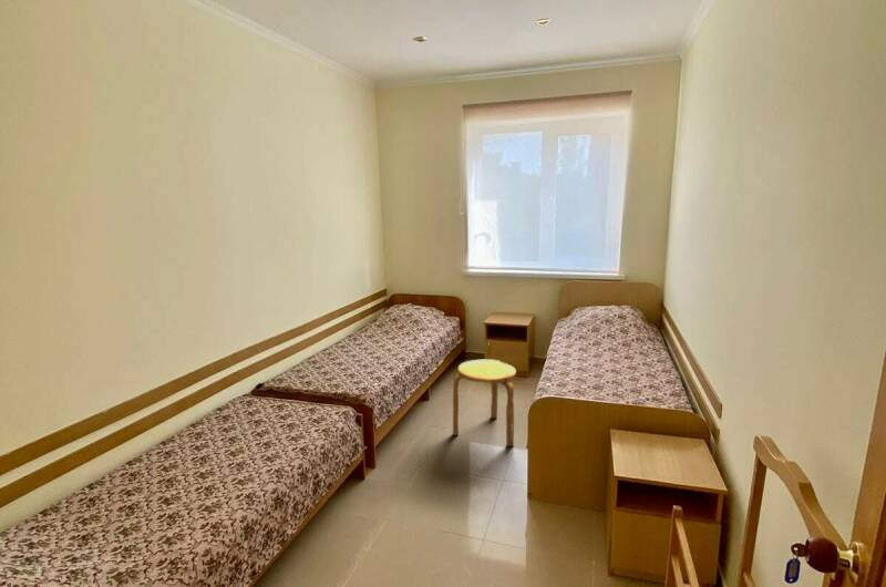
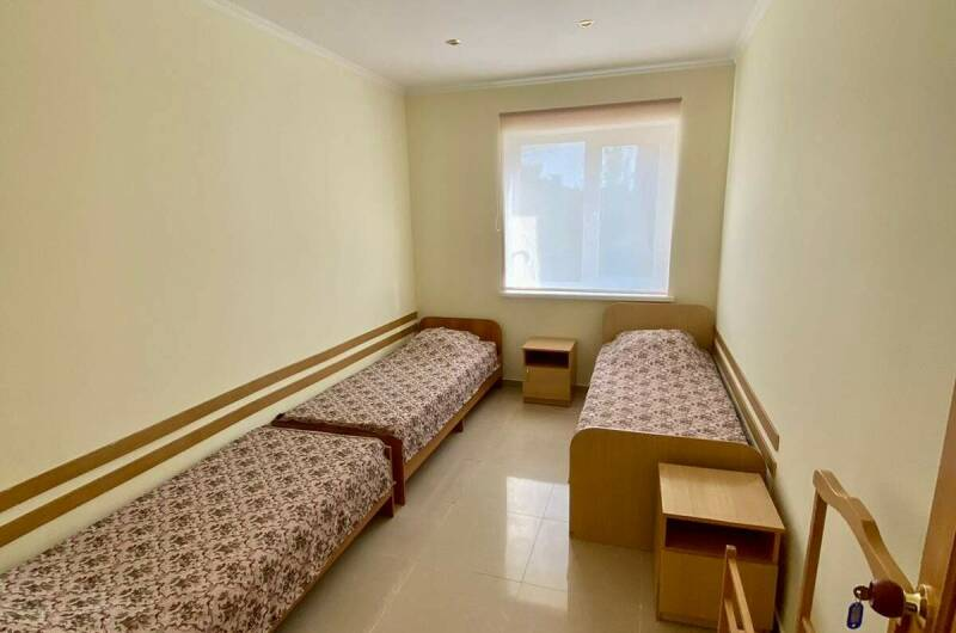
- stool (492, 399)
